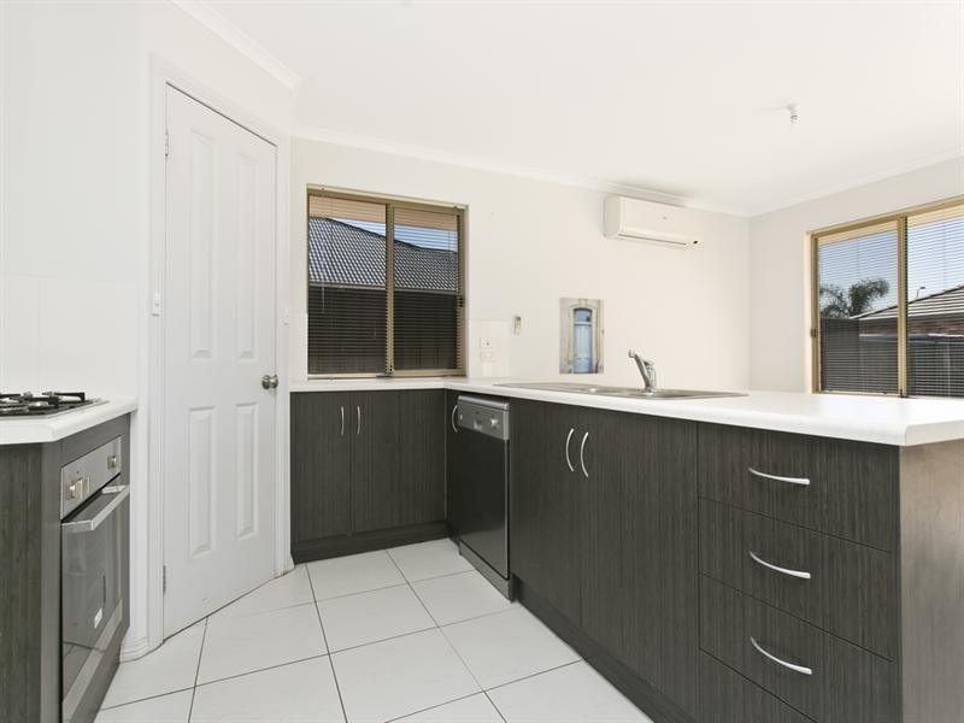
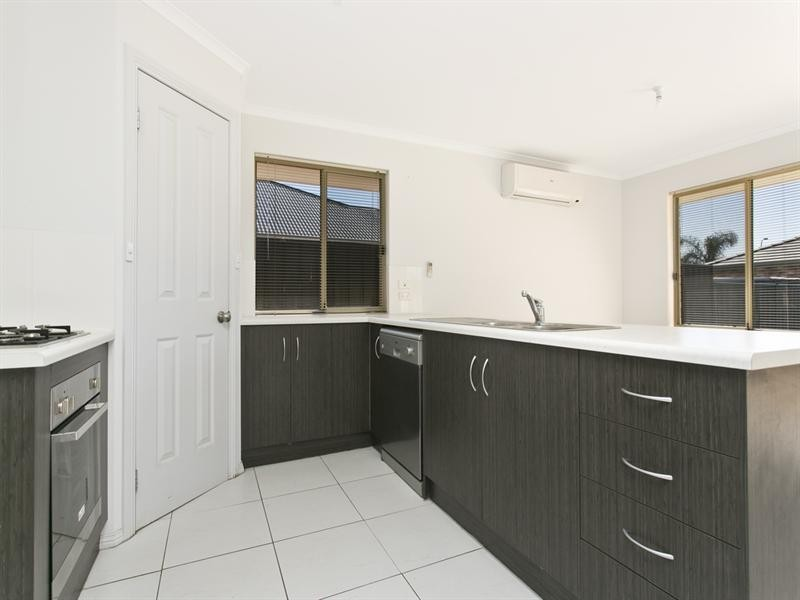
- wall art (581, 336)
